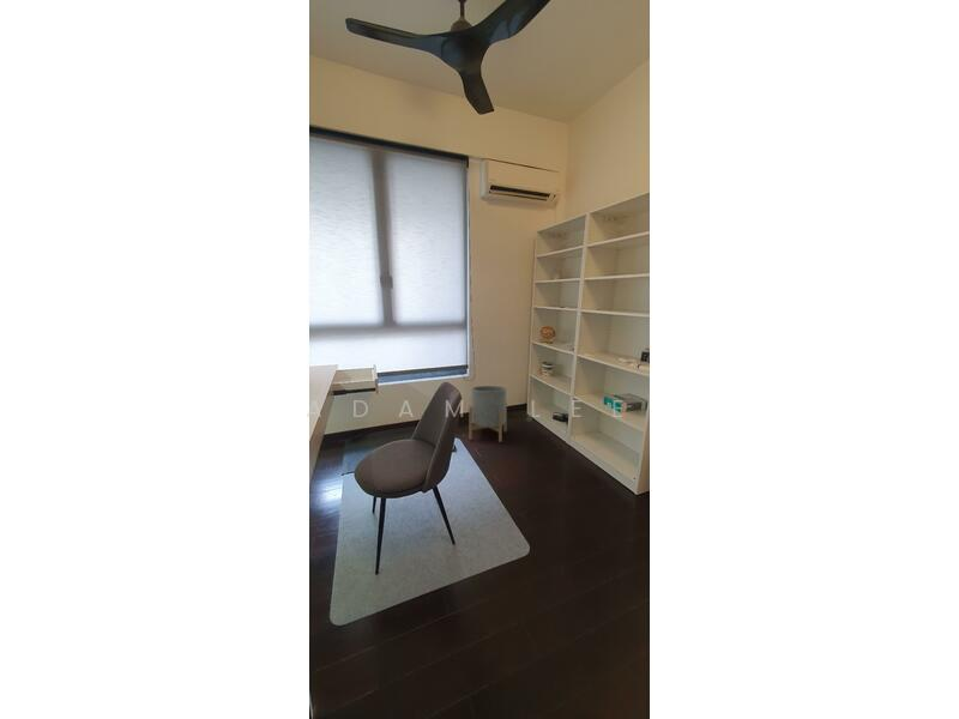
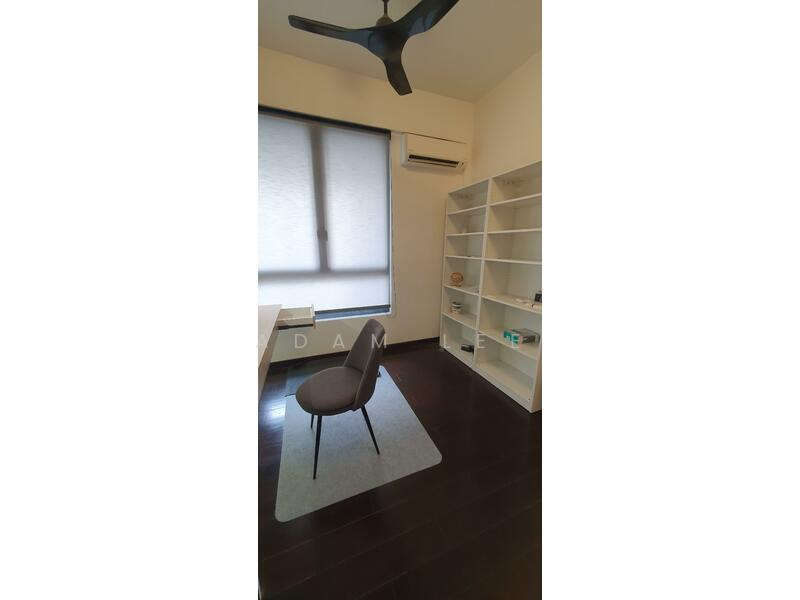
- planter (488, 411)
